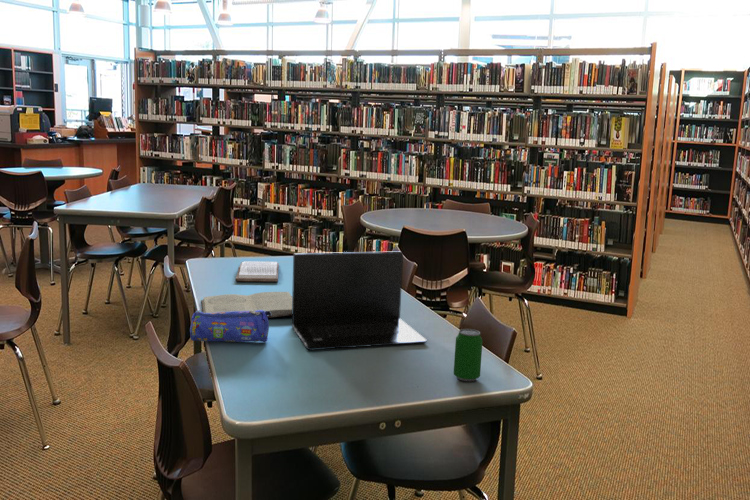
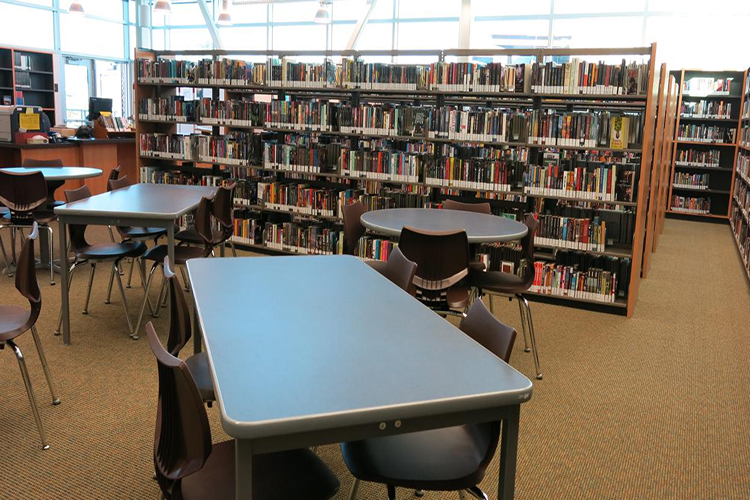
- beverage can (468, 355)
- book (258, 268)
- pencil case (230, 325)
- laptop (358, 297)
- book (249, 304)
